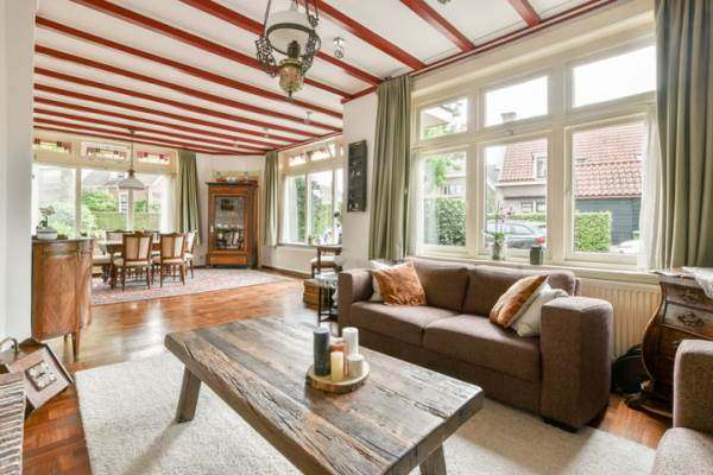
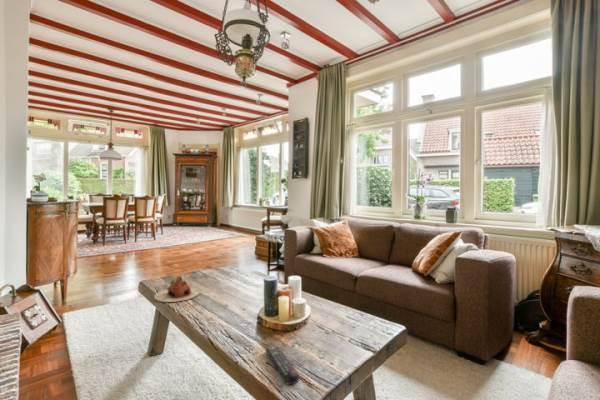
+ teapot (177, 284)
+ remote control (280, 362)
